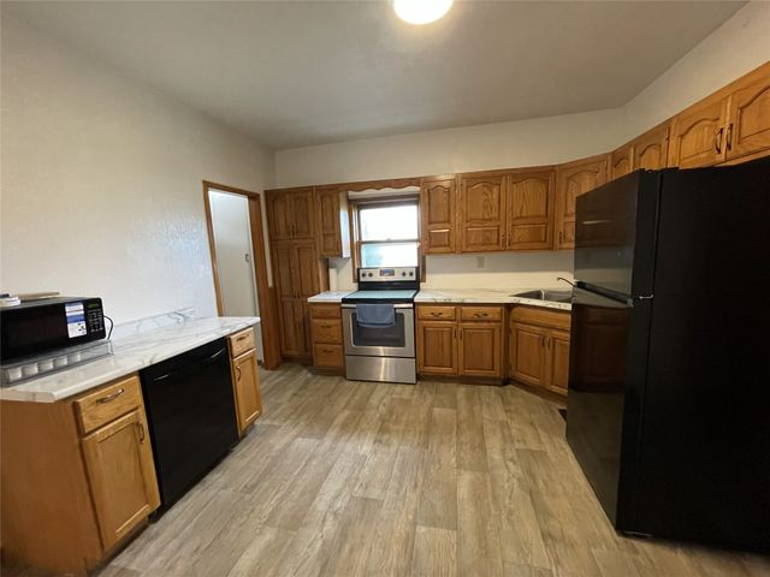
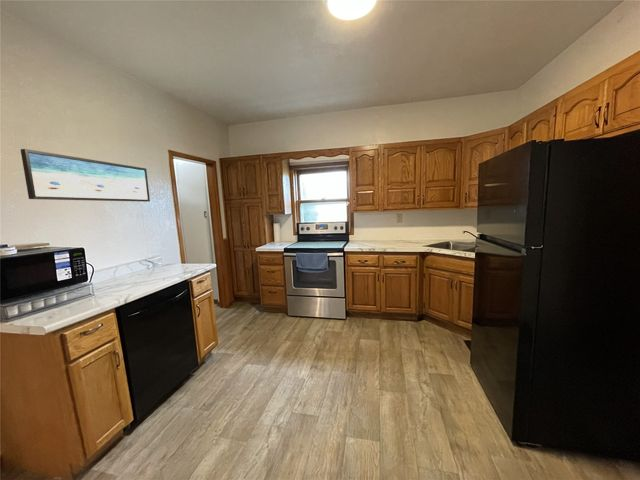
+ wall art (98, 180)
